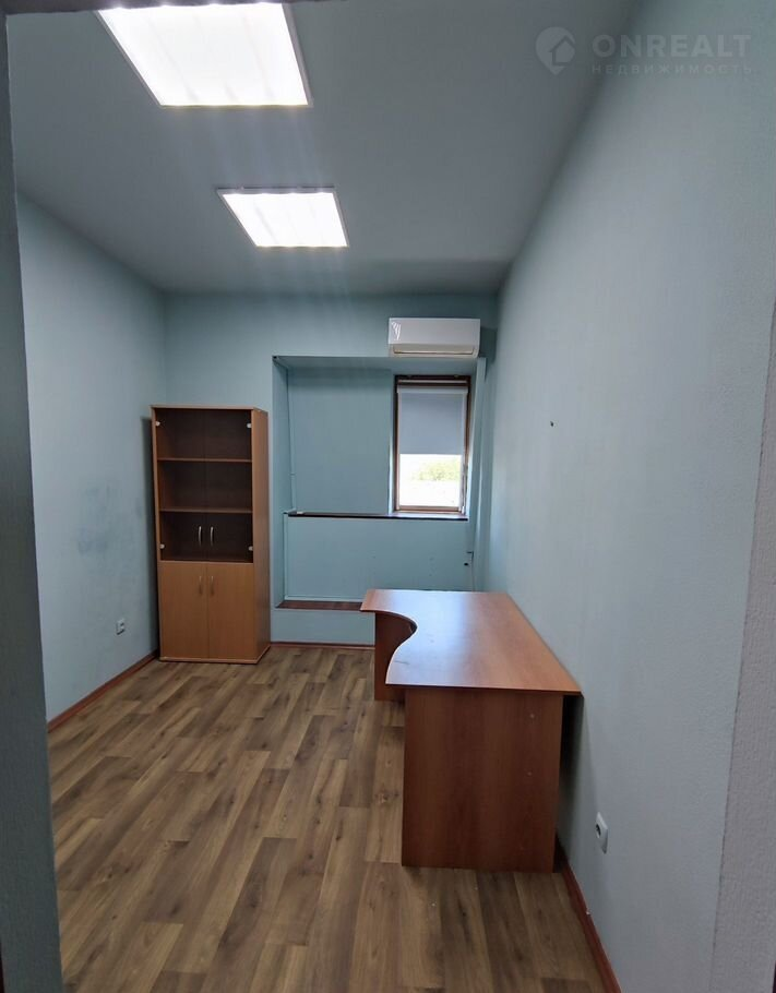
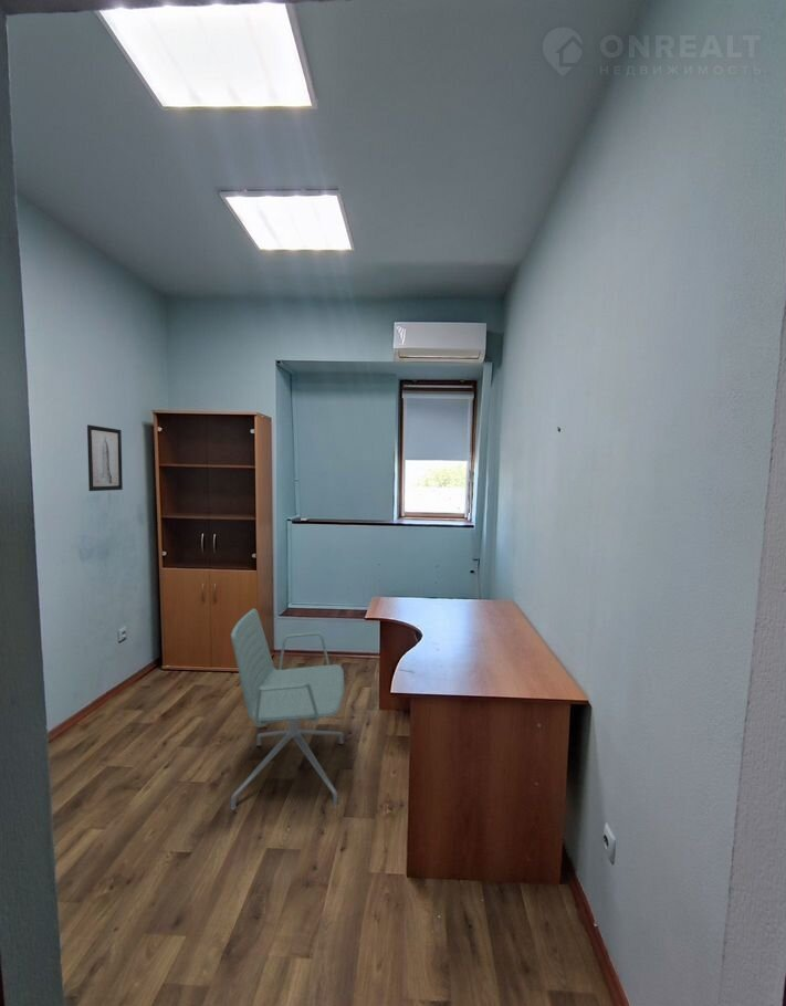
+ office chair (291, 696)
+ wall art (105, 459)
